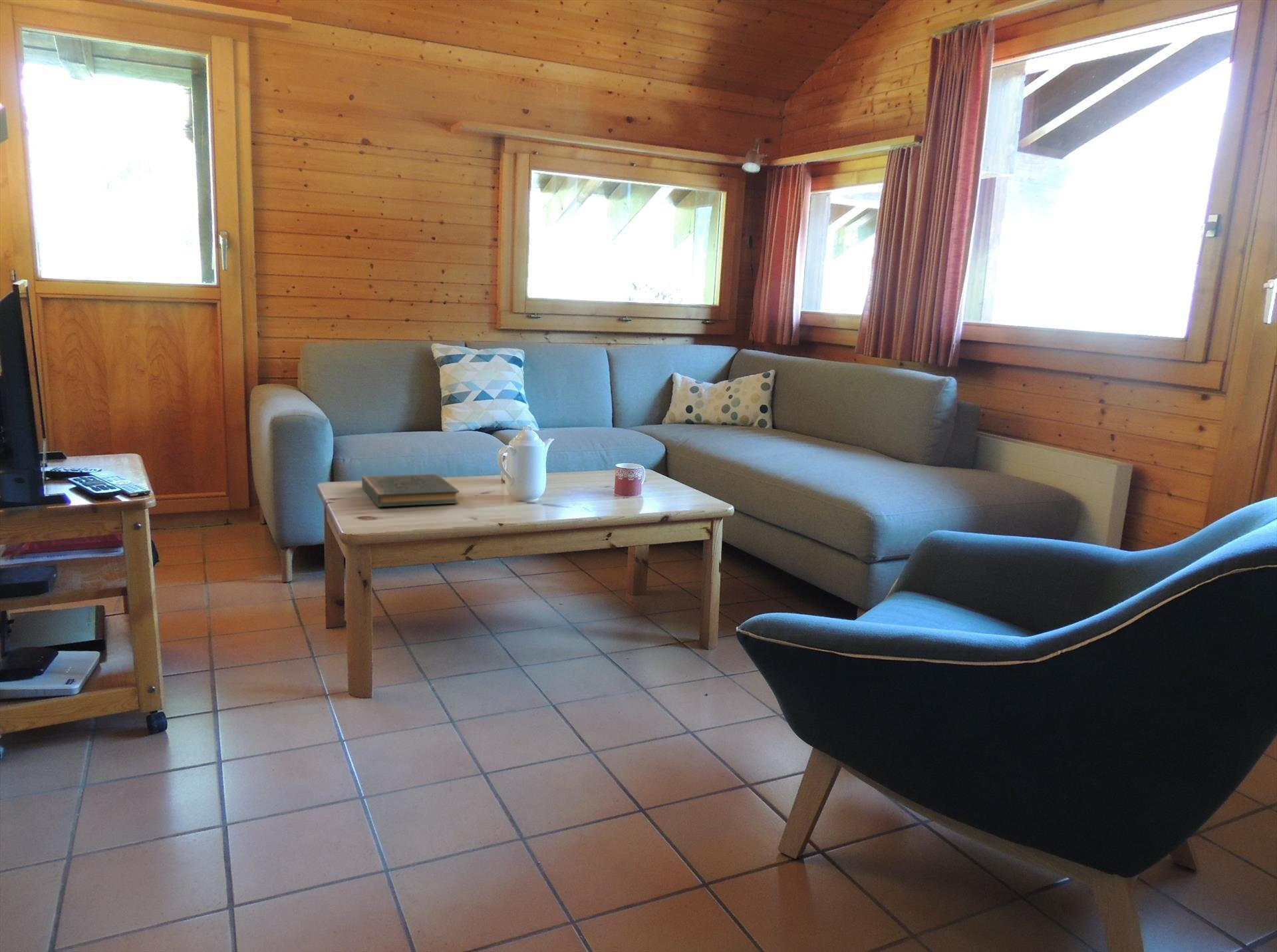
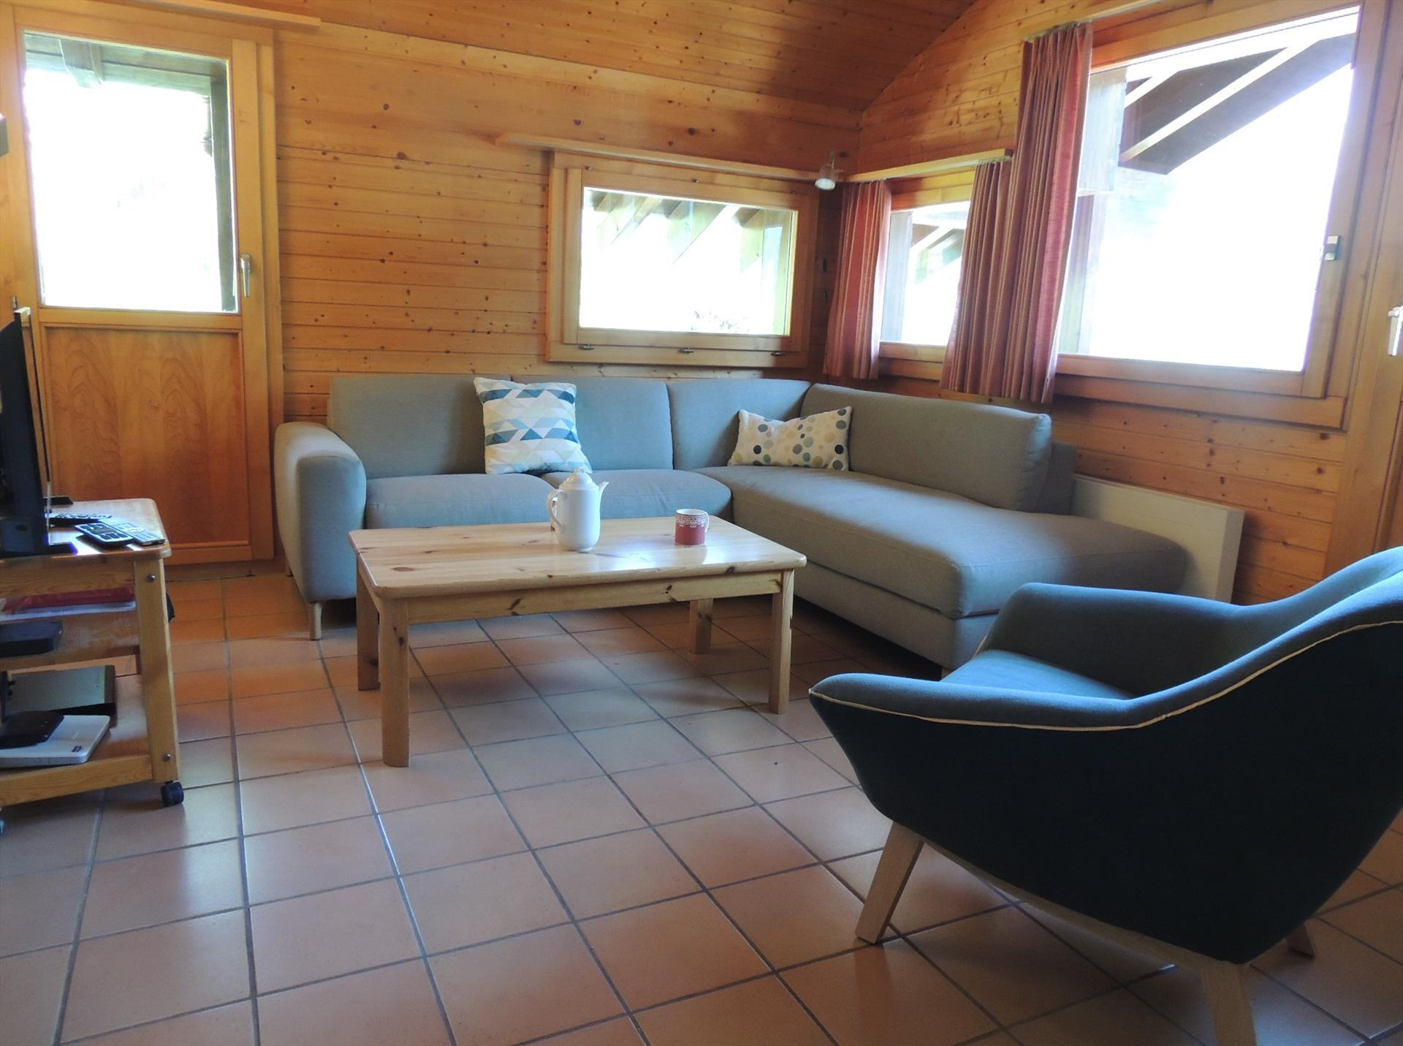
- book (409, 489)
